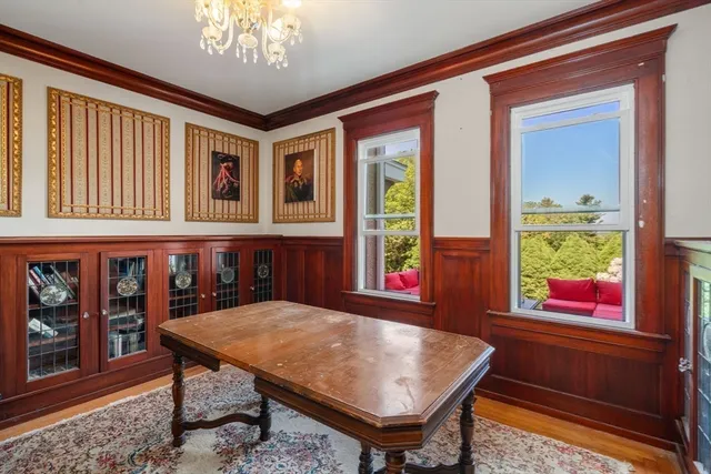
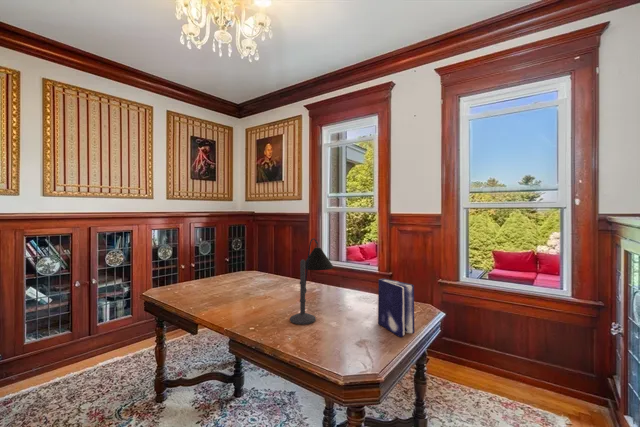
+ desk lamp (306, 275)
+ book (394, 306)
